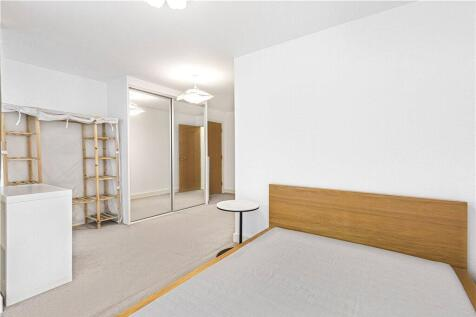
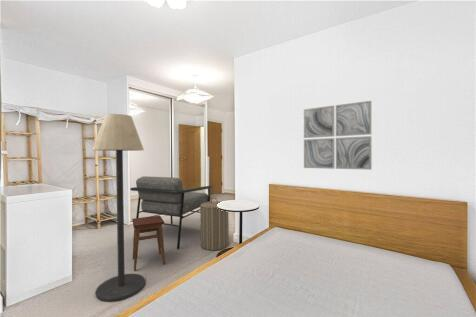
+ armchair (174, 204)
+ floor lamp (120, 202)
+ stool (148, 238)
+ wall art (336, 138)
+ laundry hamper (214, 221)
